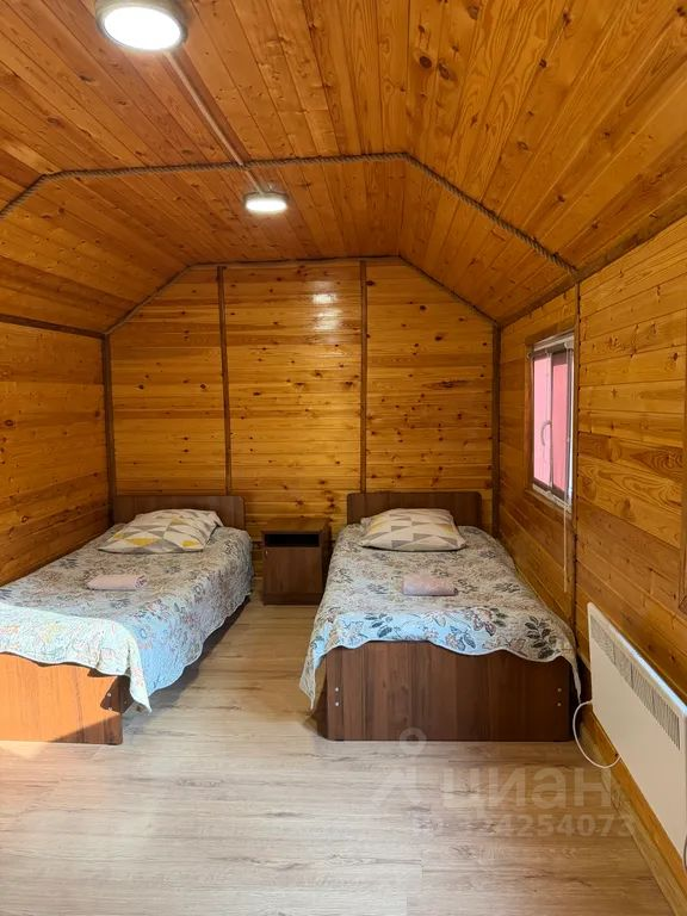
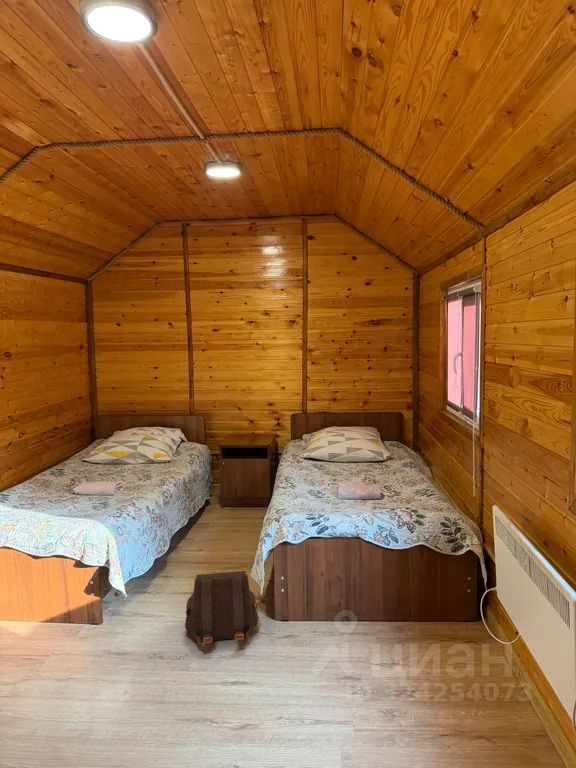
+ satchel (221, 602)
